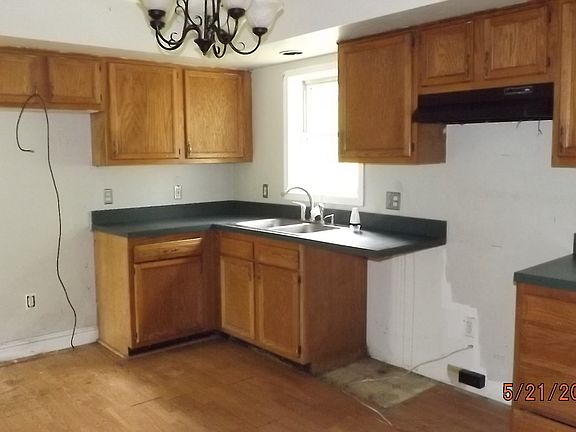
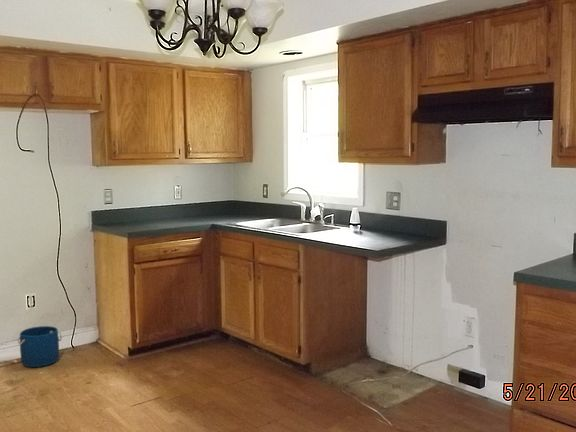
+ bucket (40, 346)
